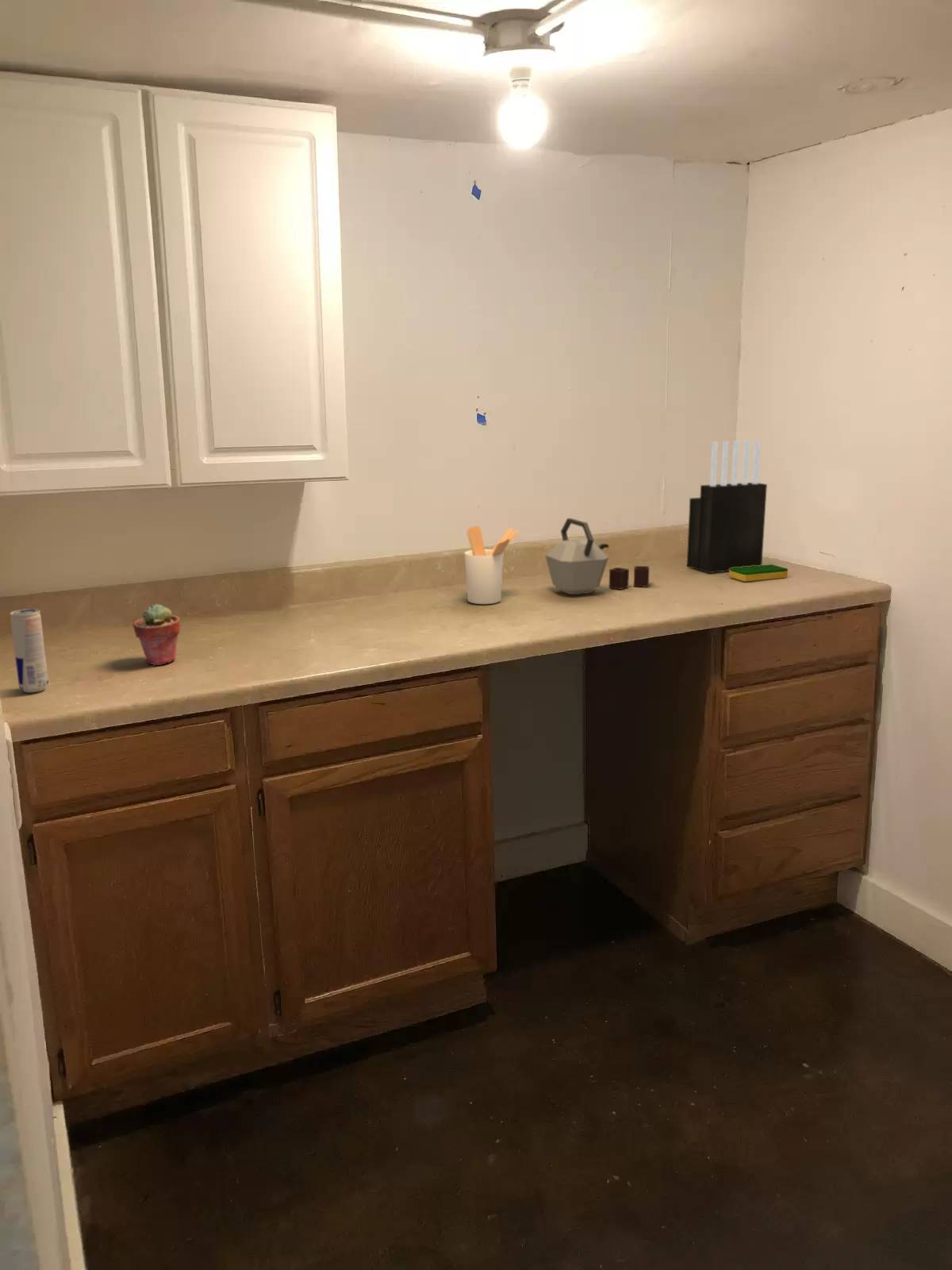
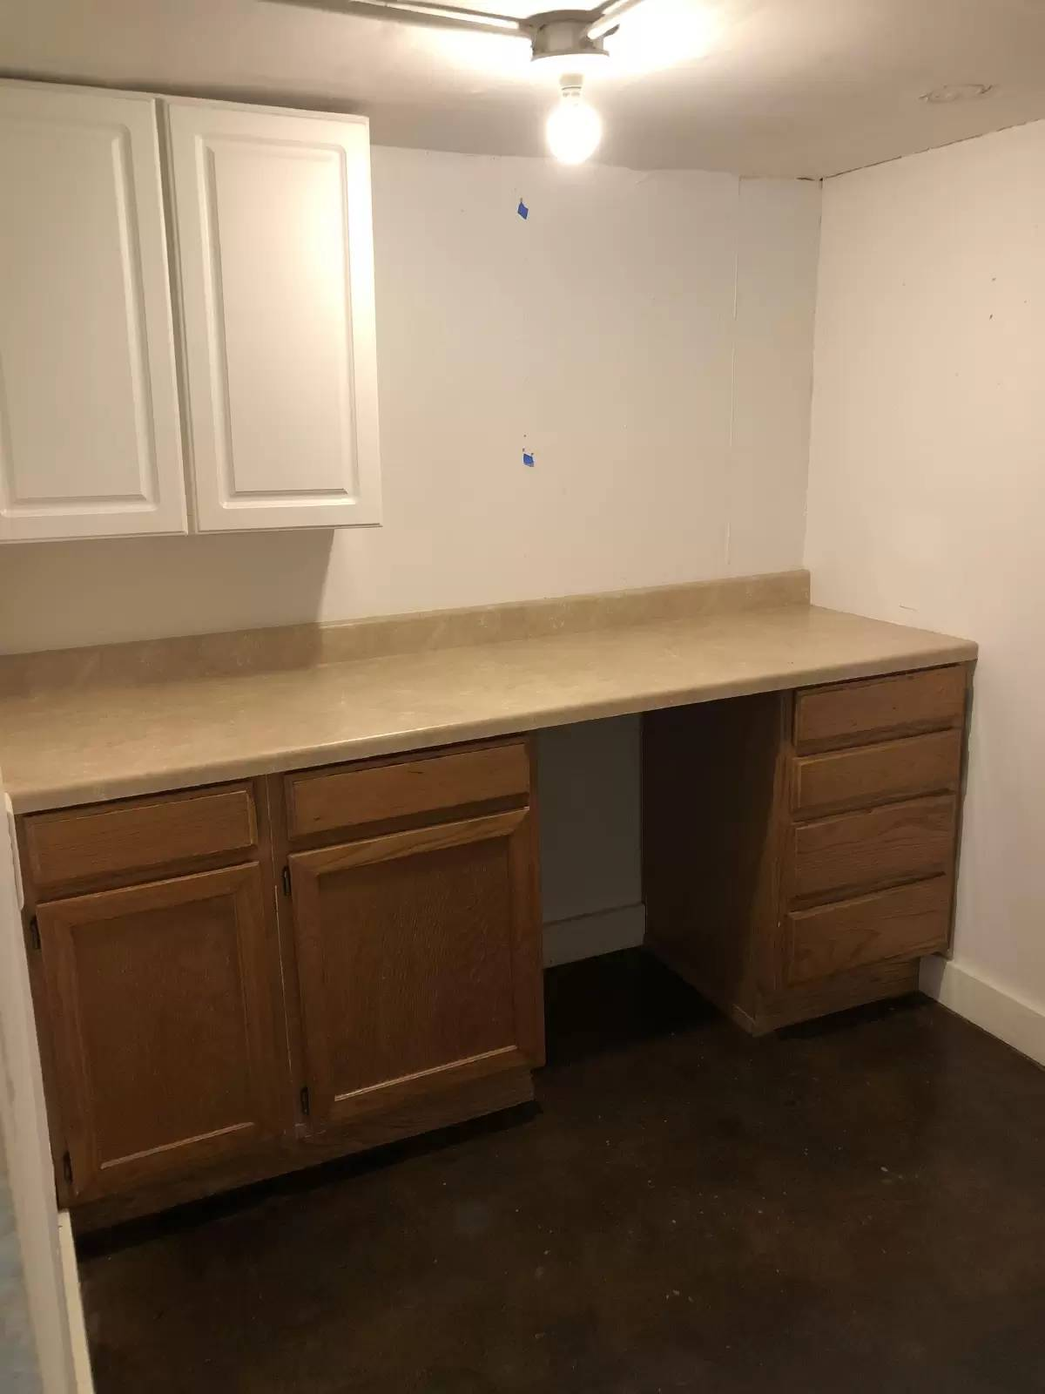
- kettle (602, 554)
- dish sponge (758, 572)
- utensil holder (493, 564)
- knife block (724, 504)
- beverage can (29, 650)
- potted succulent (158, 632)
